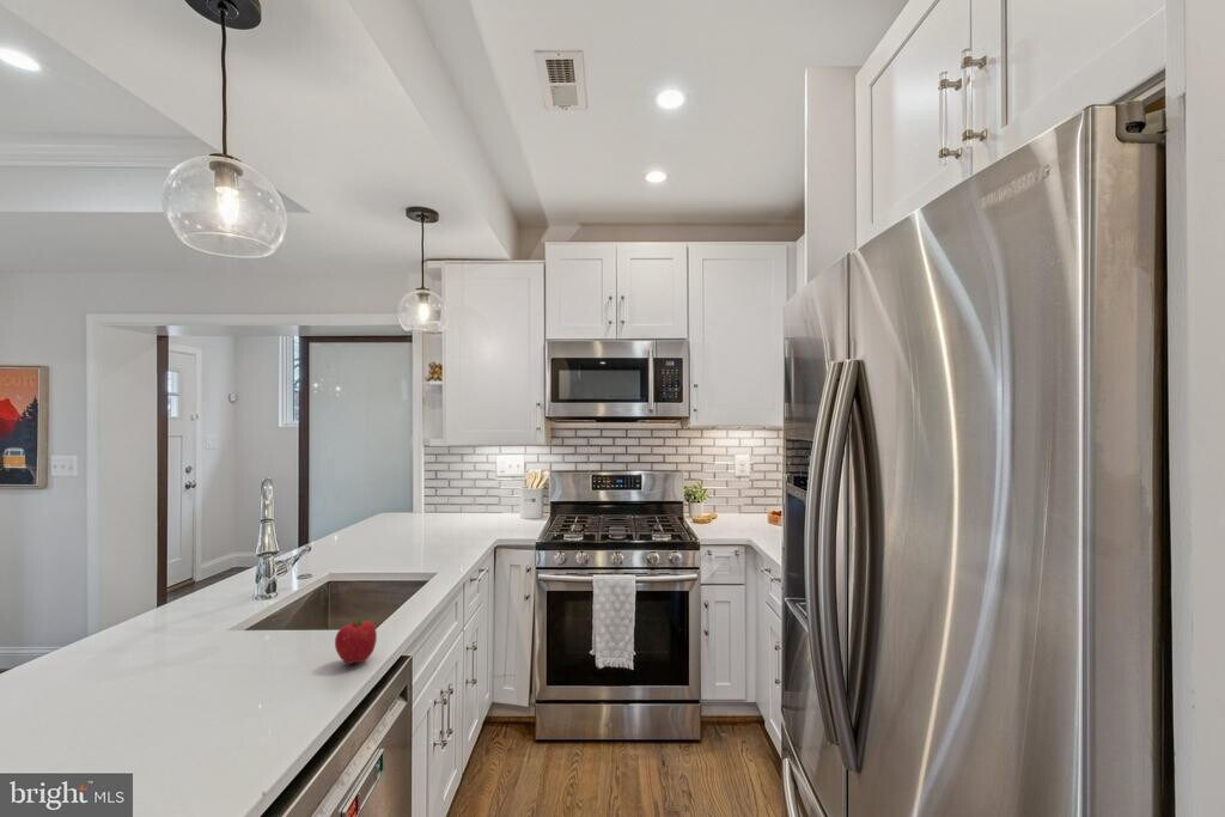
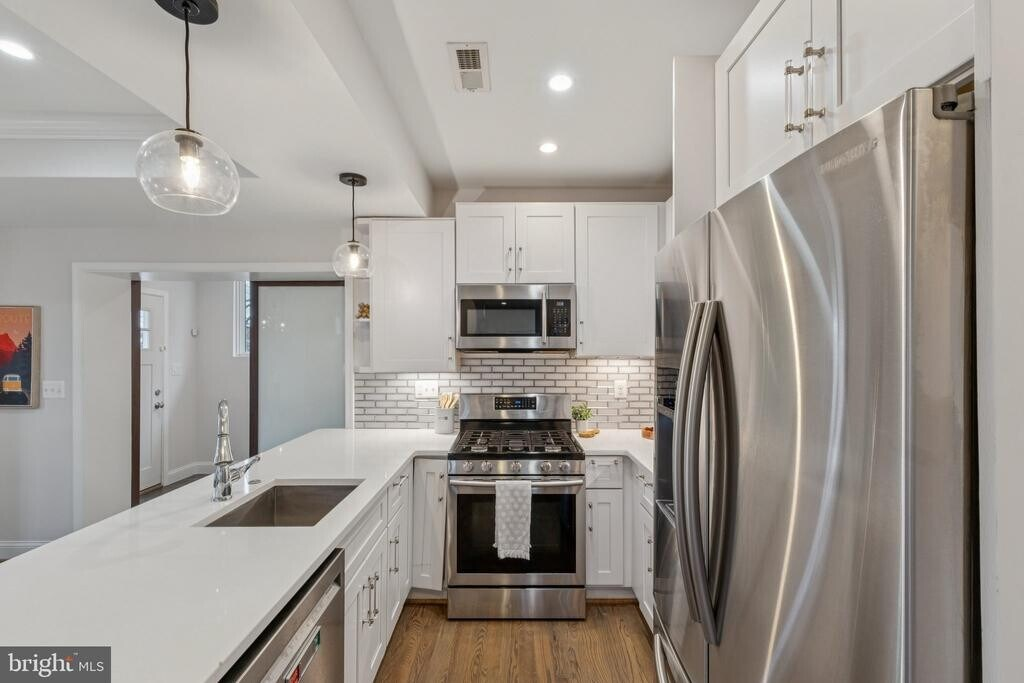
- fruit (355, 640)
